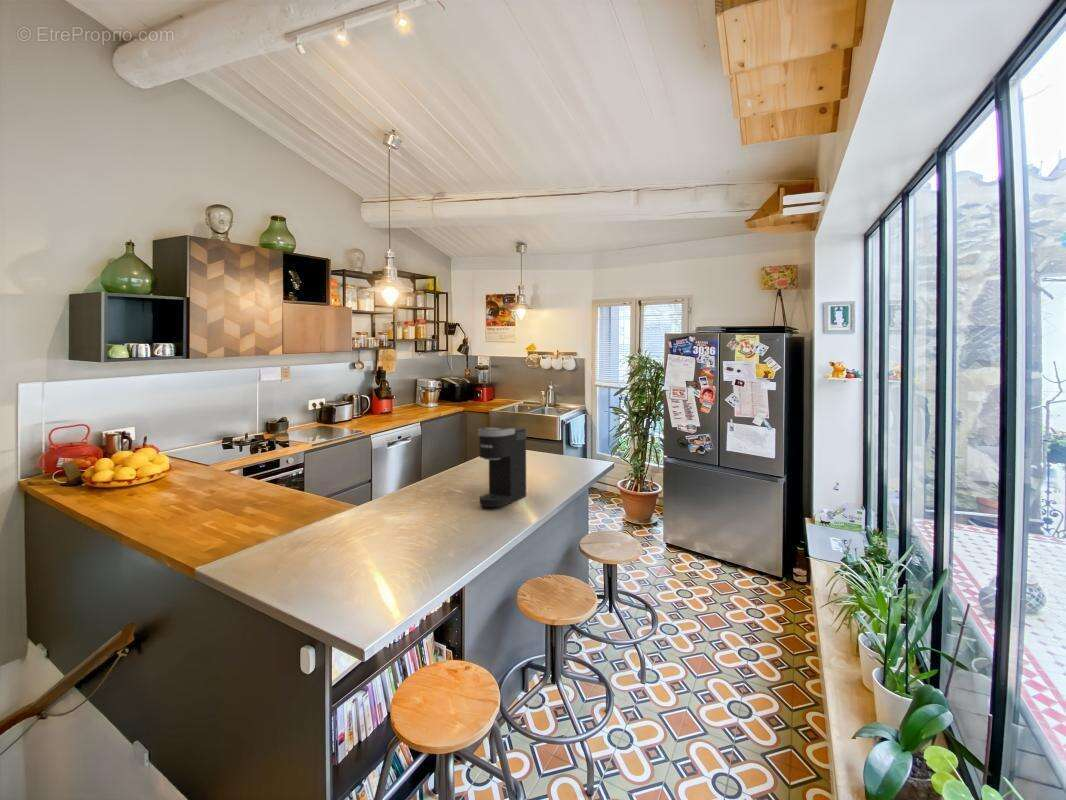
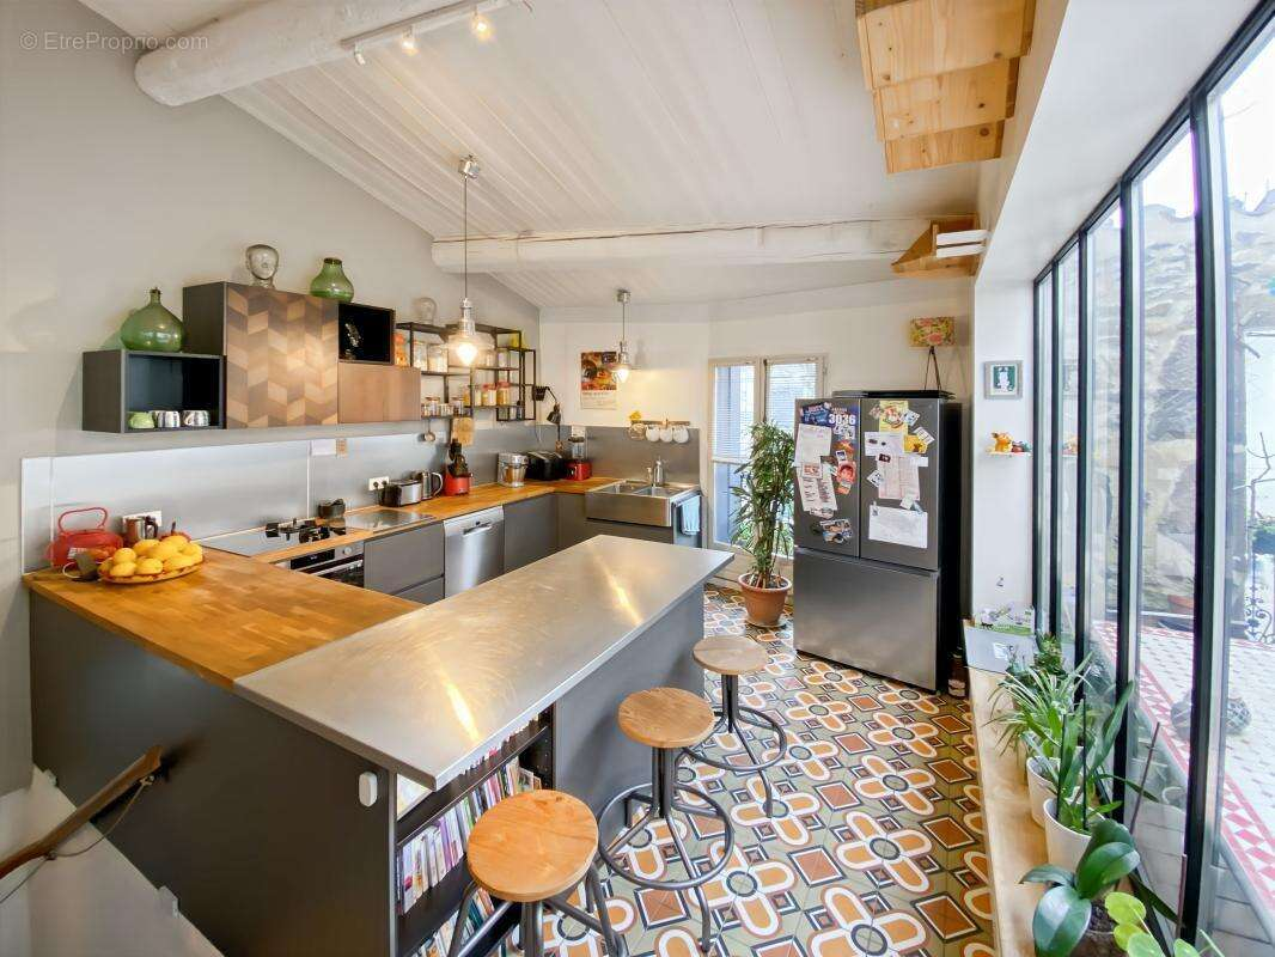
- coffee maker (503, 463)
